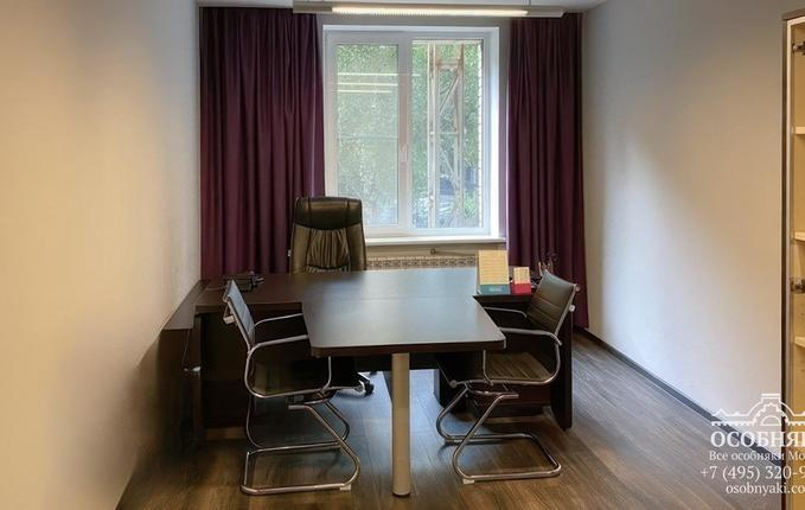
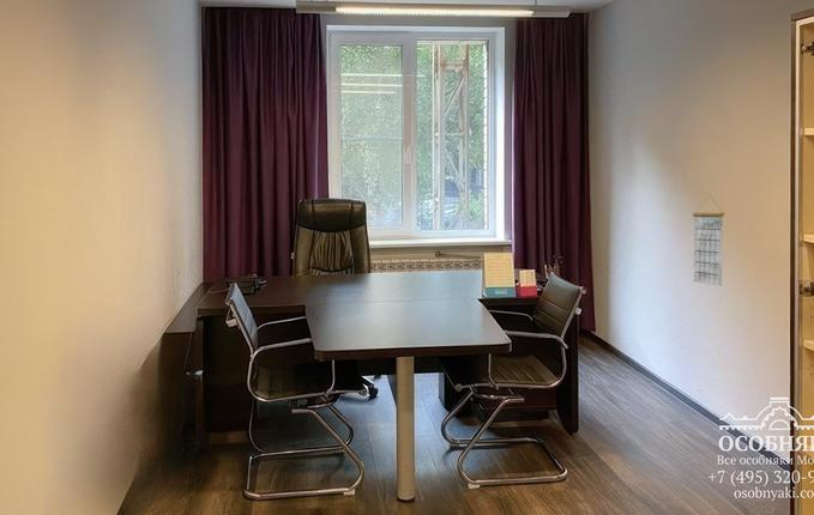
+ calendar (707, 240)
